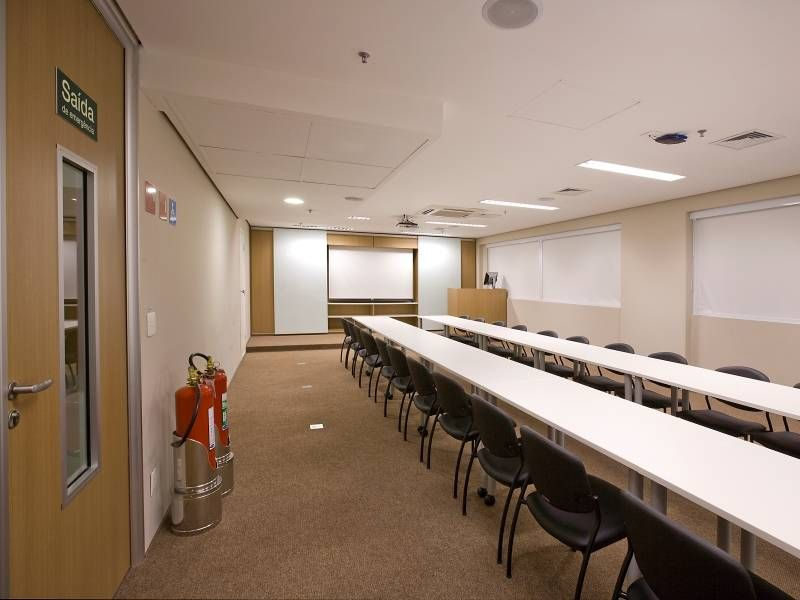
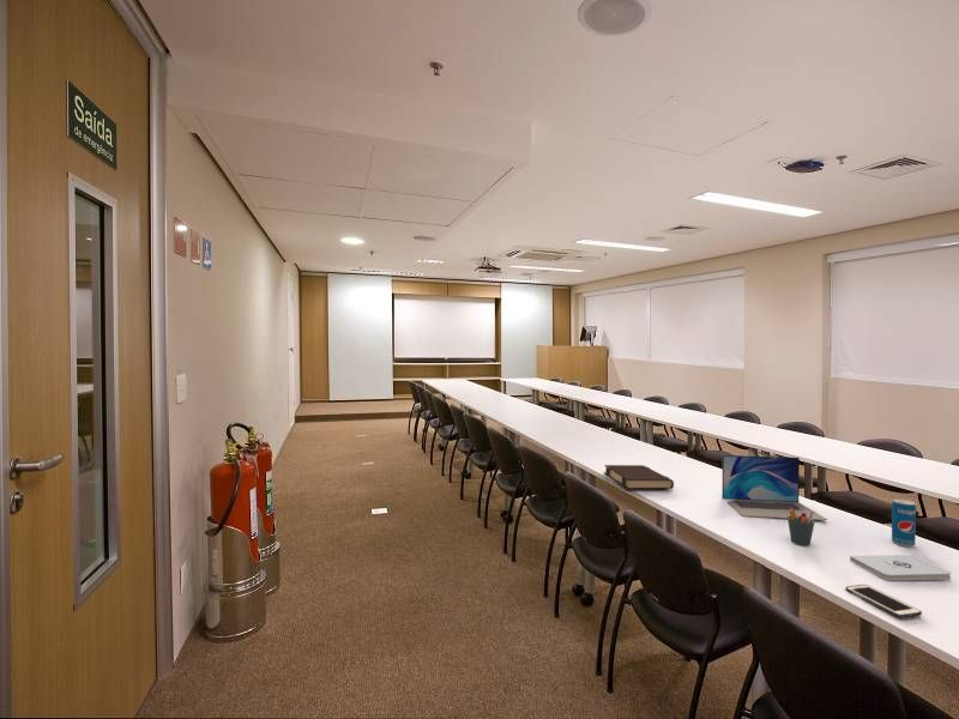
+ beverage can (903, 522)
+ cell phone (881, 600)
+ laptop (771, 485)
+ book (637, 476)
+ pen holder (800, 524)
+ notepad (899, 567)
